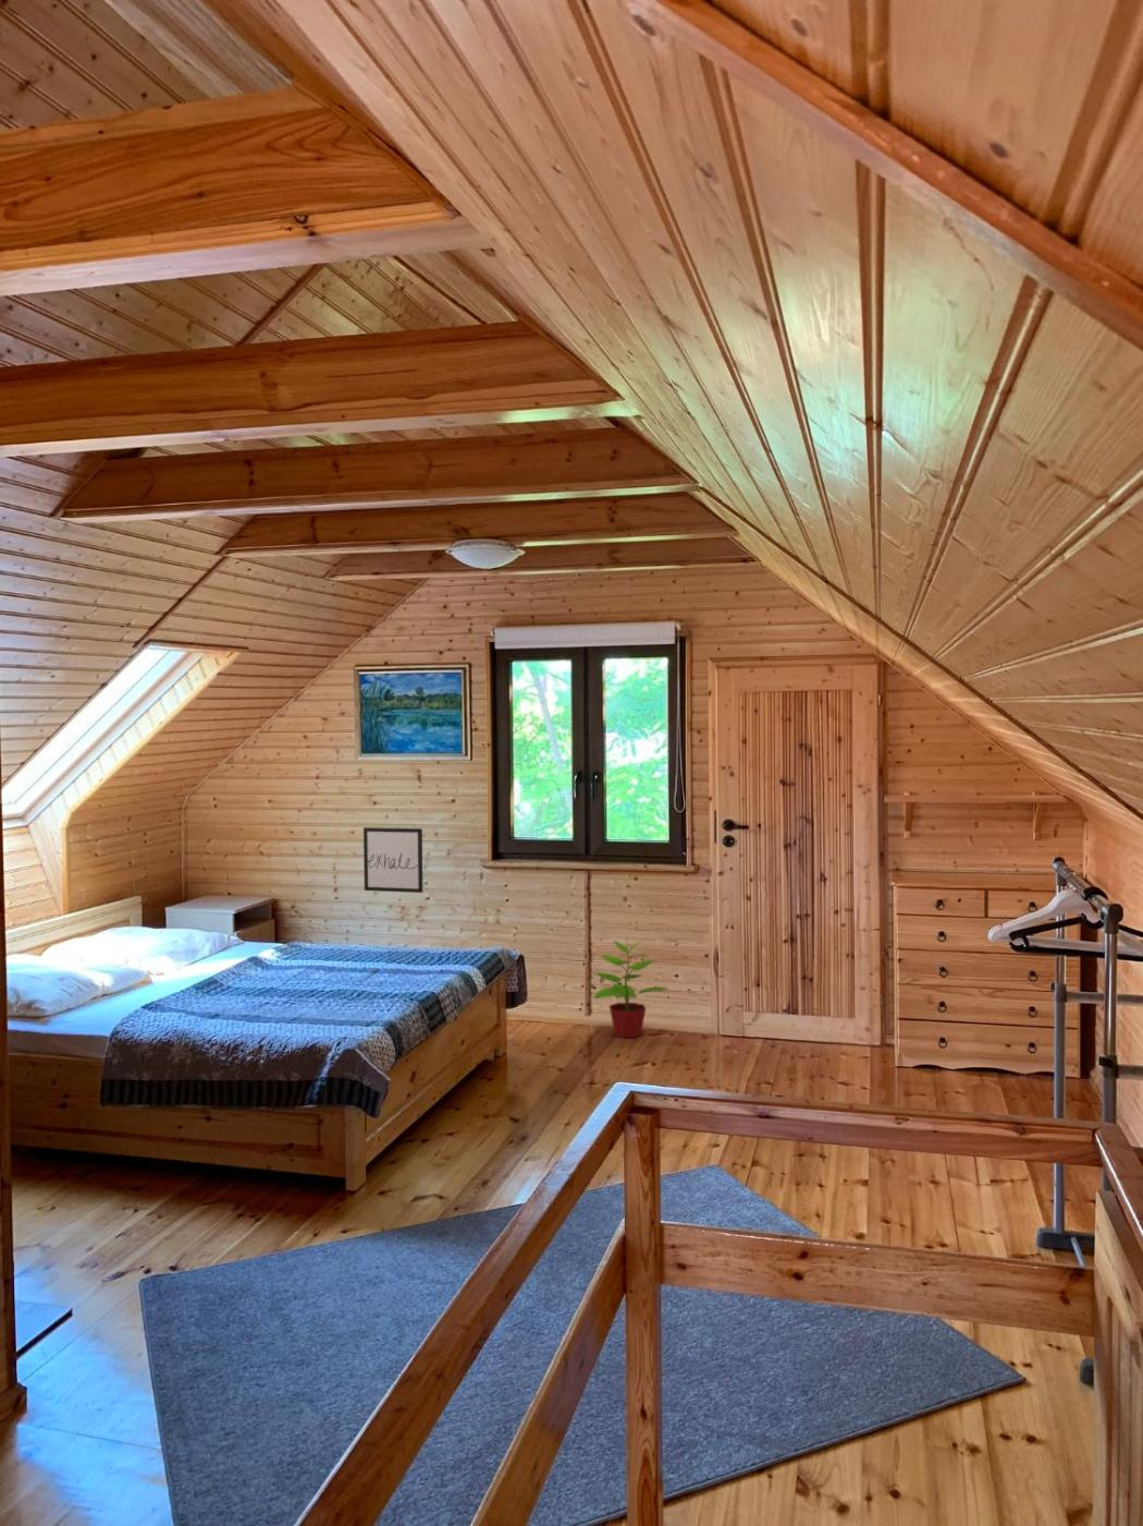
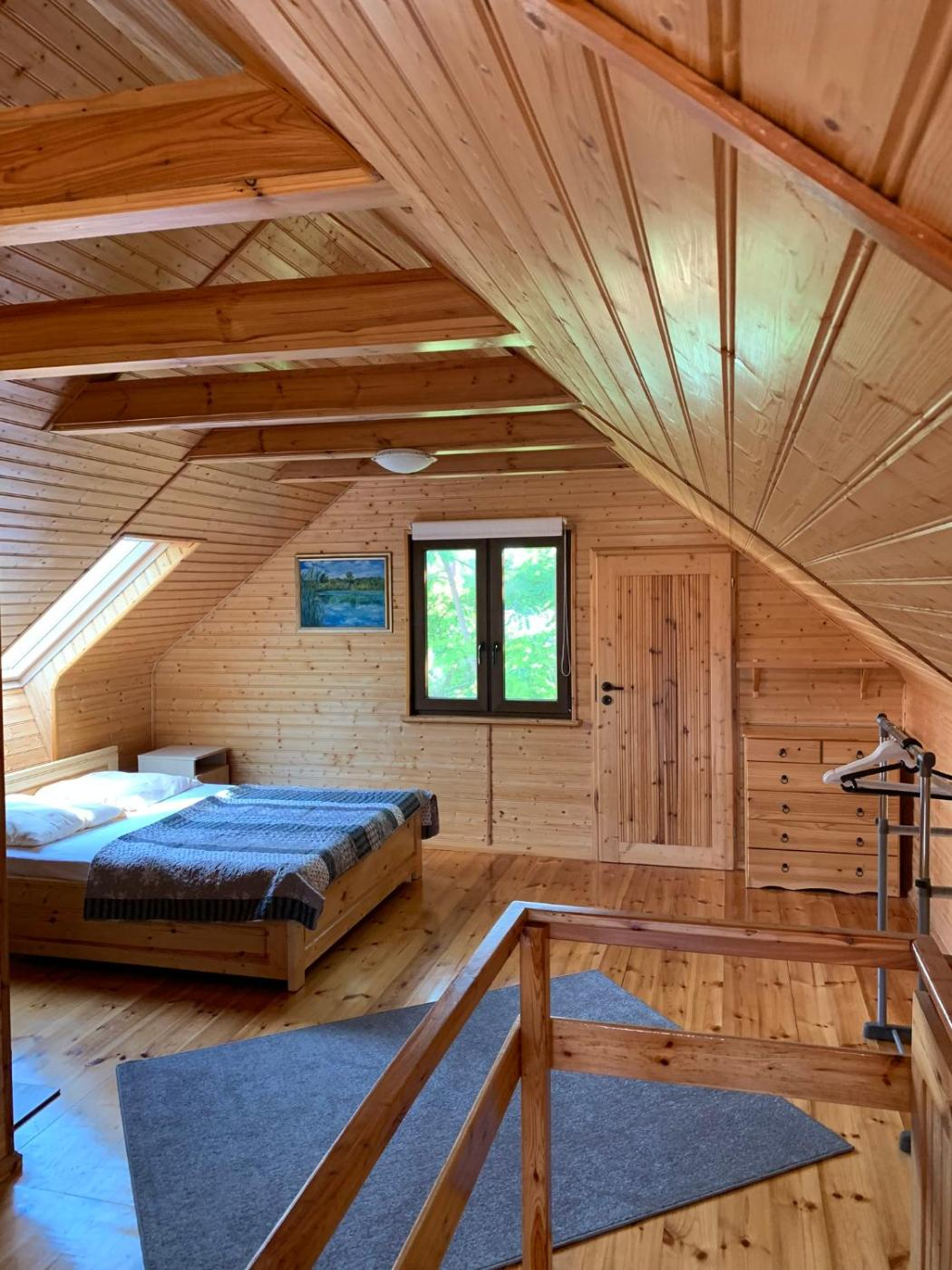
- wall art (393, 859)
- potted plant (629, 985)
